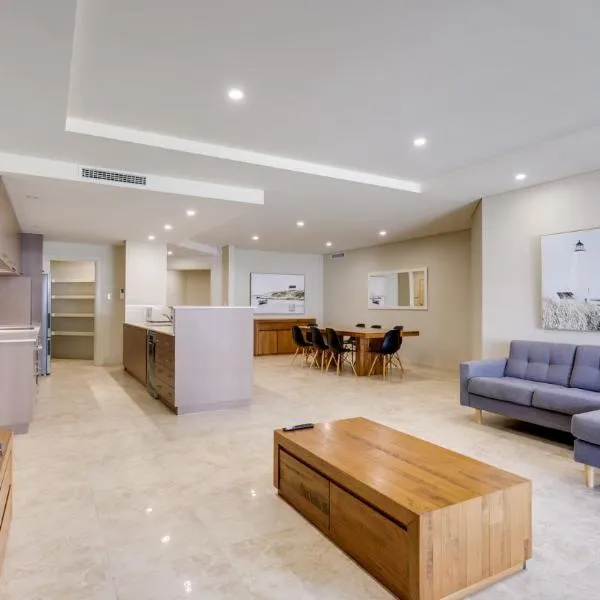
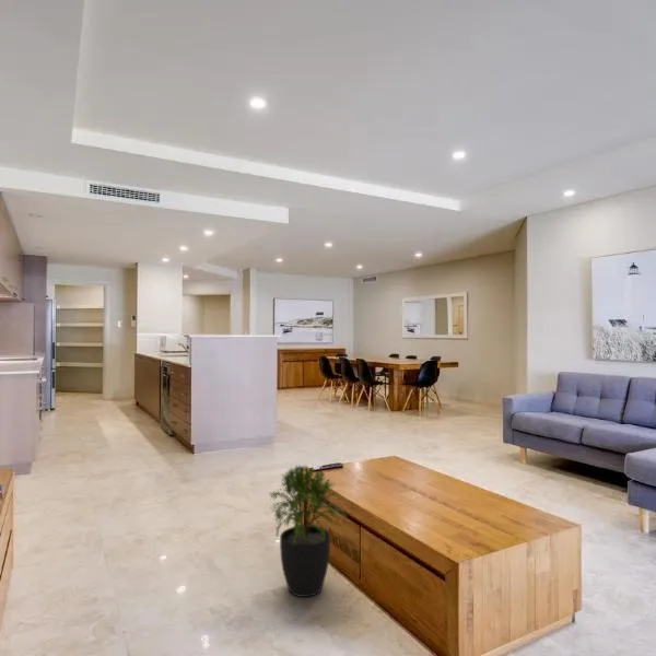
+ potted plant (305, 523)
